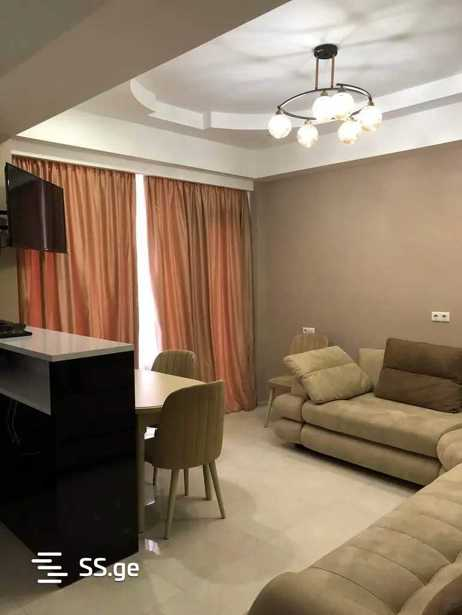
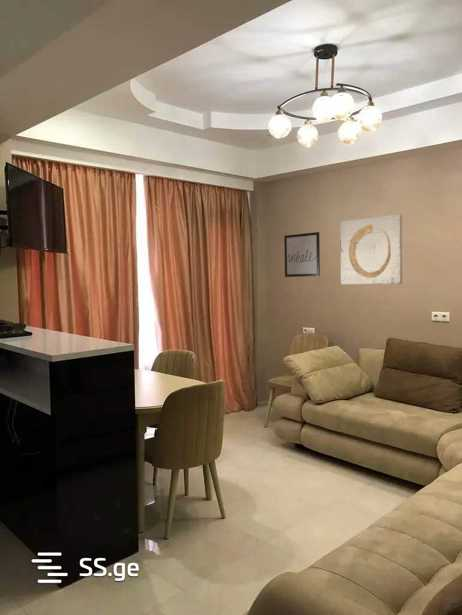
+ wall art (370, 251)
+ wall art (301, 255)
